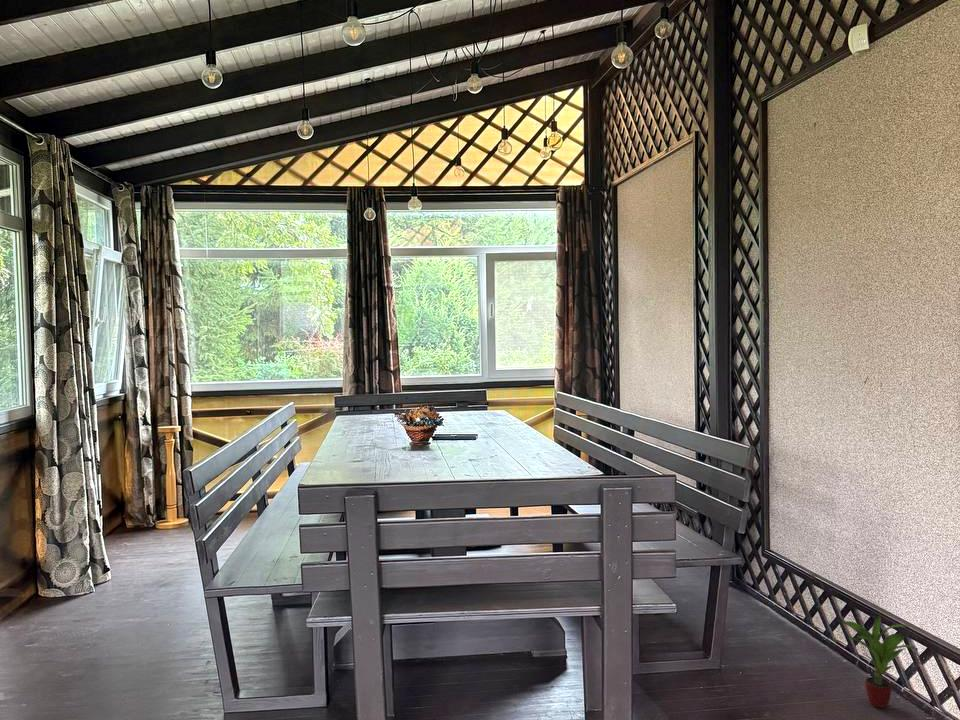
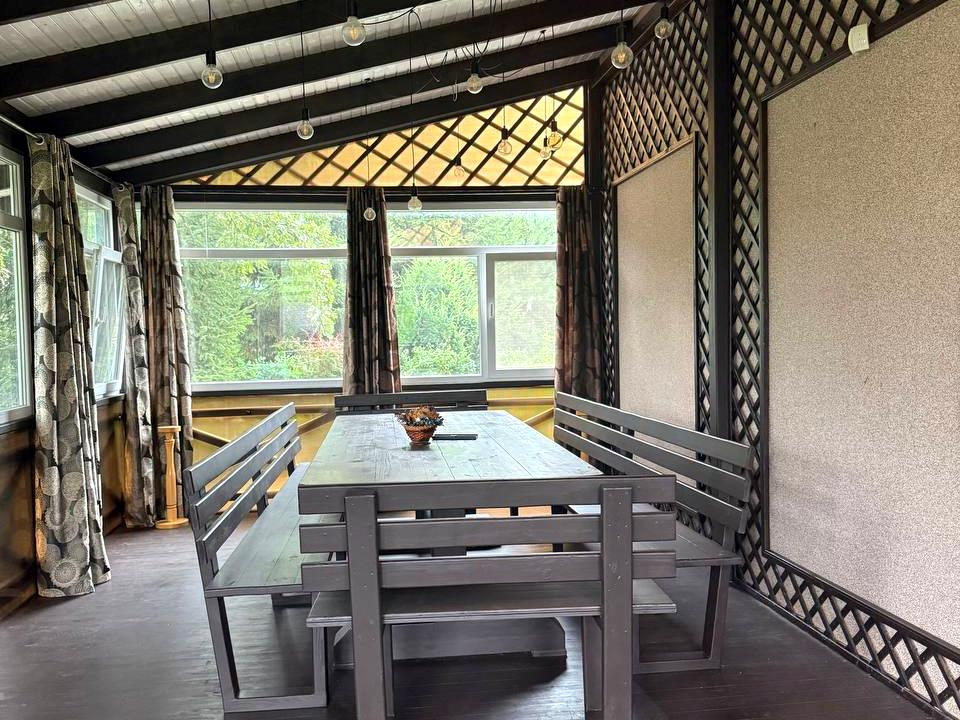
- potted plant (874, 663)
